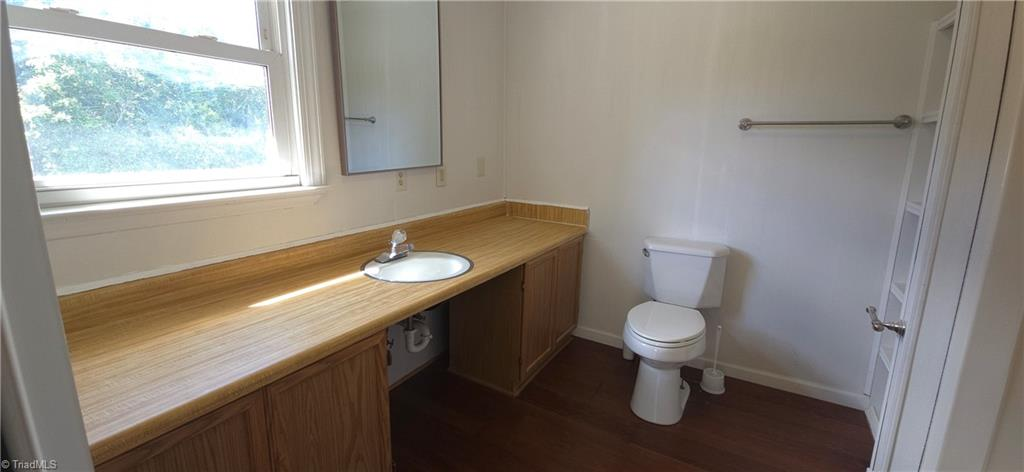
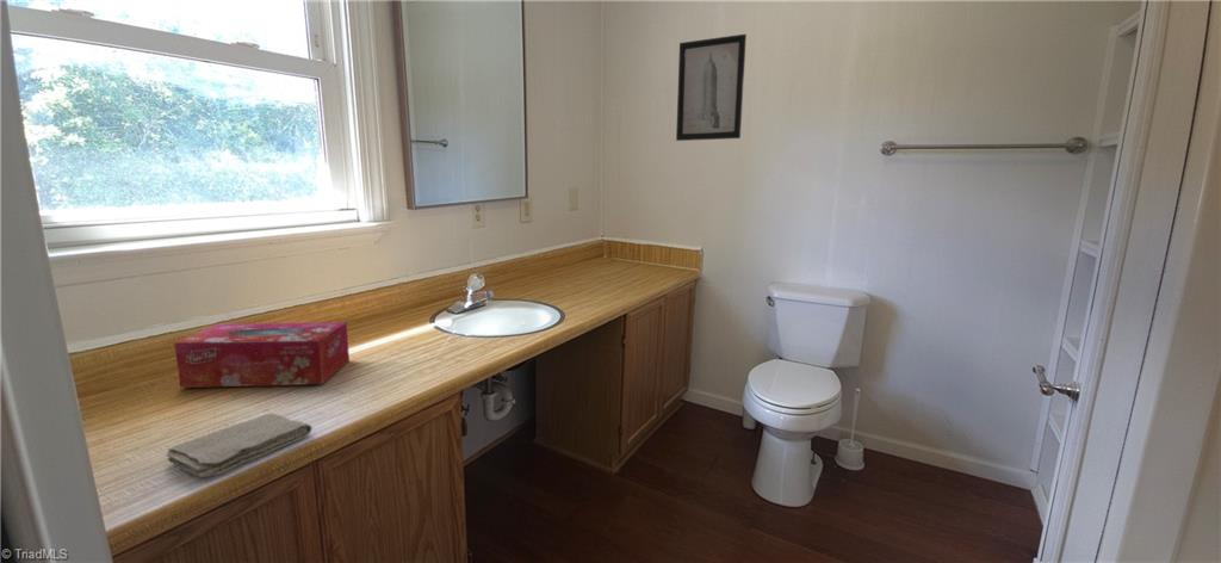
+ washcloth (241, 440)
+ wall art (709, 89)
+ tissue box (268, 352)
